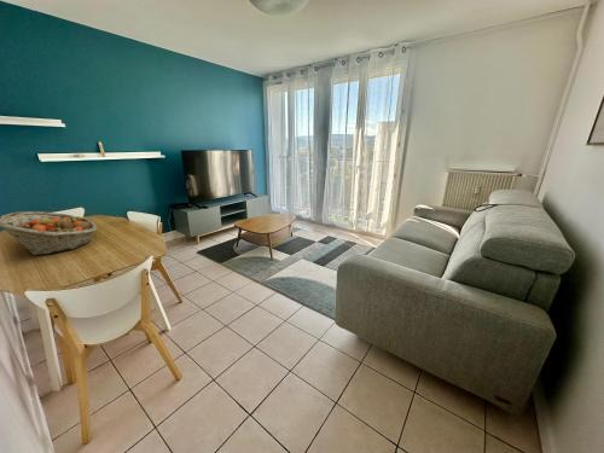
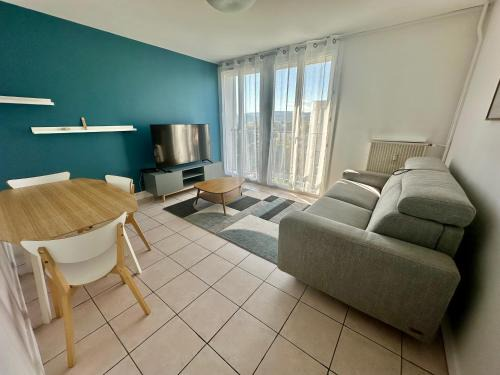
- fruit basket (53, 228)
